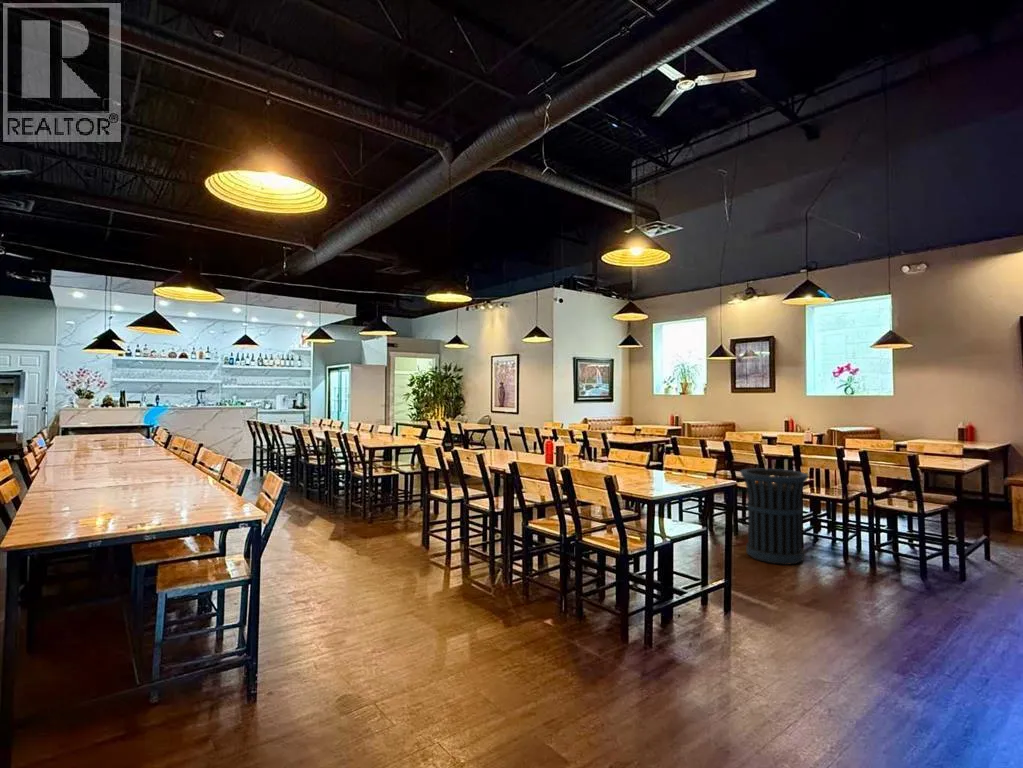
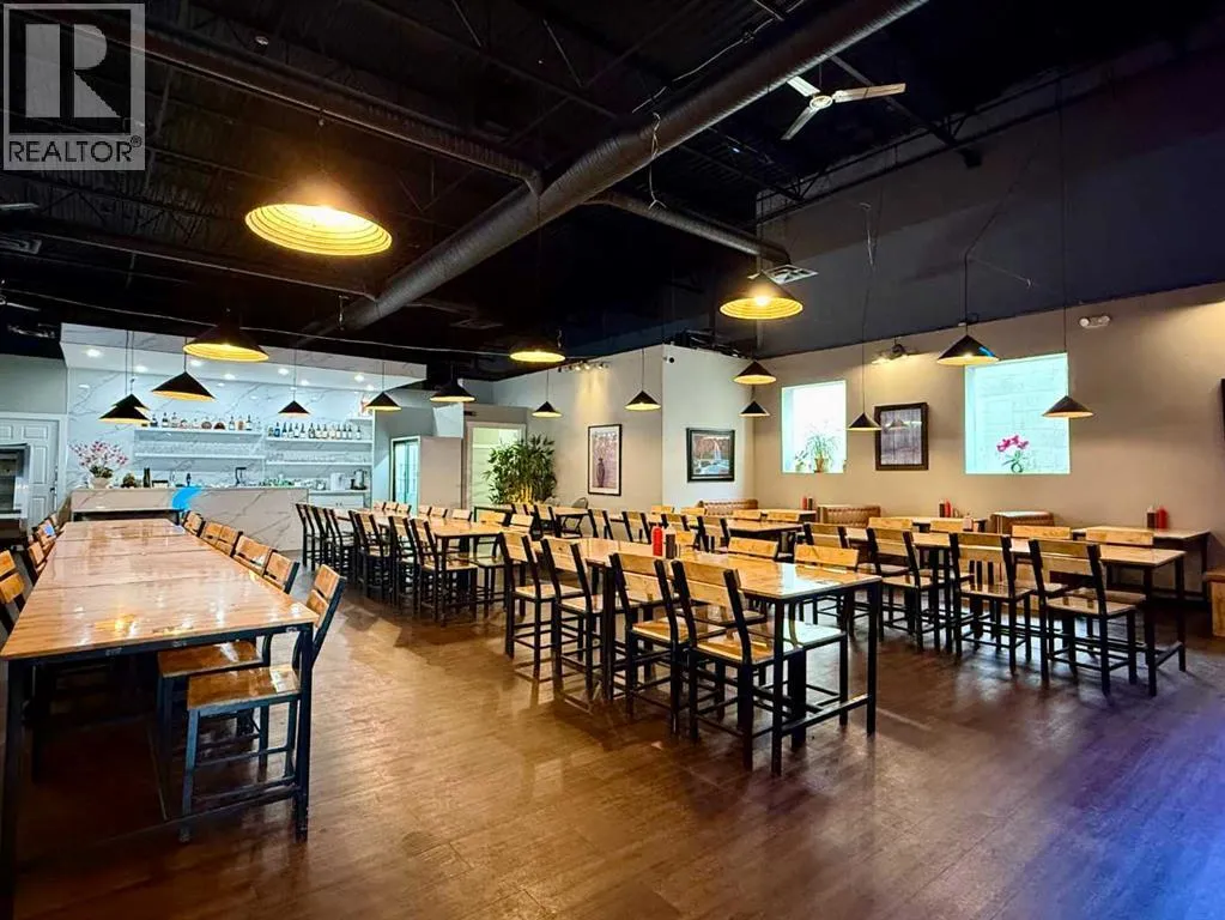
- trash can (773, 514)
